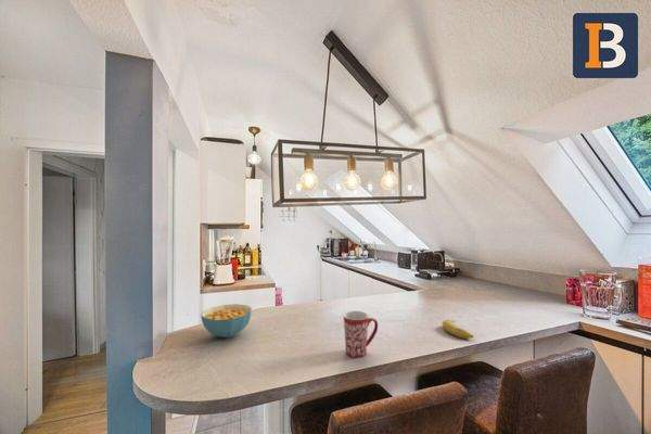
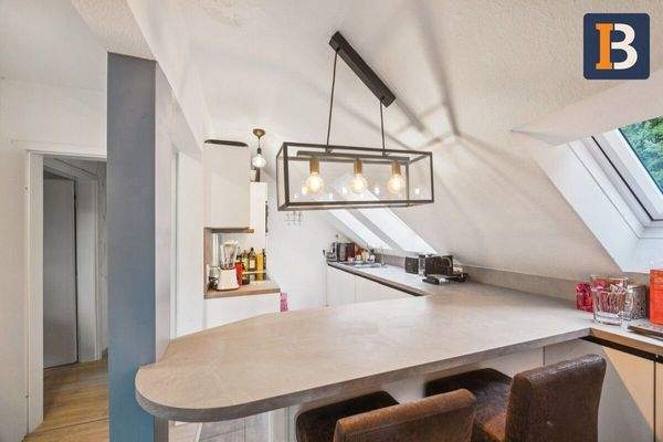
- mug (360, 333)
- cereal bowl (227, 322)
- fruit (455, 327)
